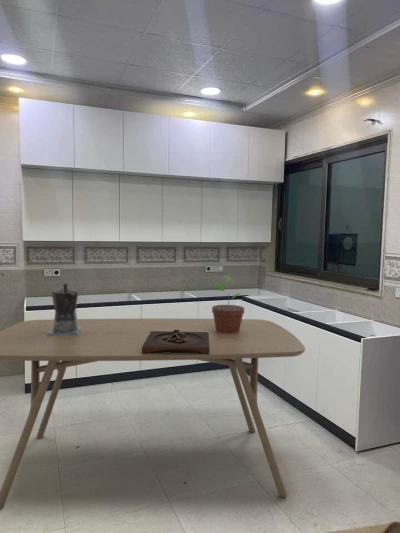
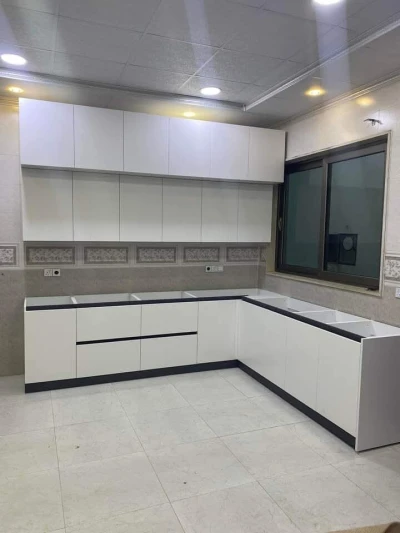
- potted plant (228, 303)
- wooden tray (177, 337)
- dining table (148, 360)
- coffee maker (65, 307)
